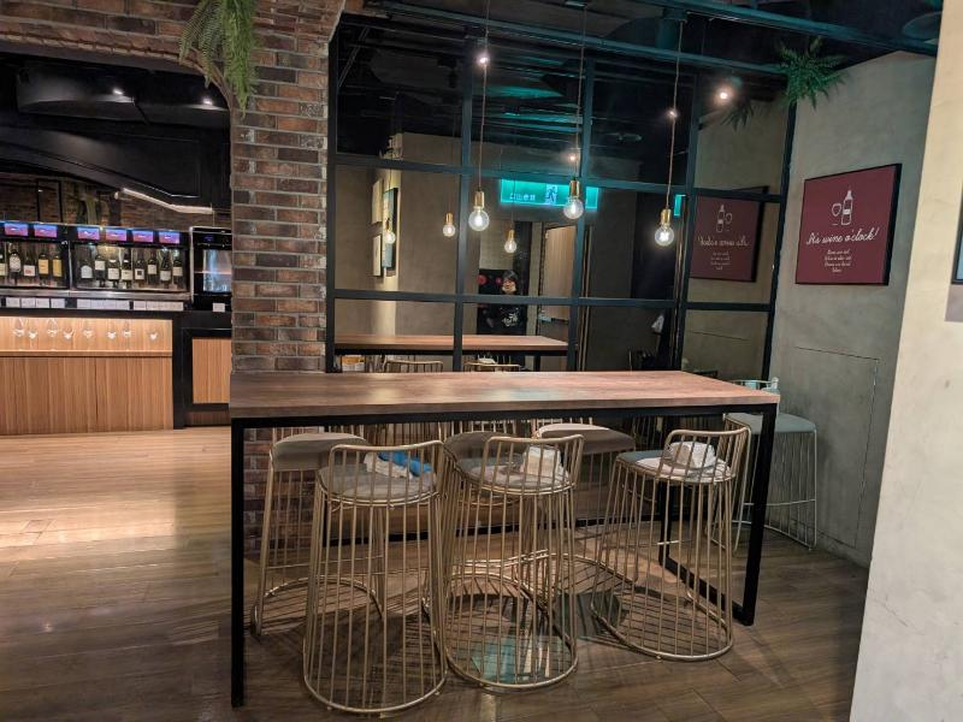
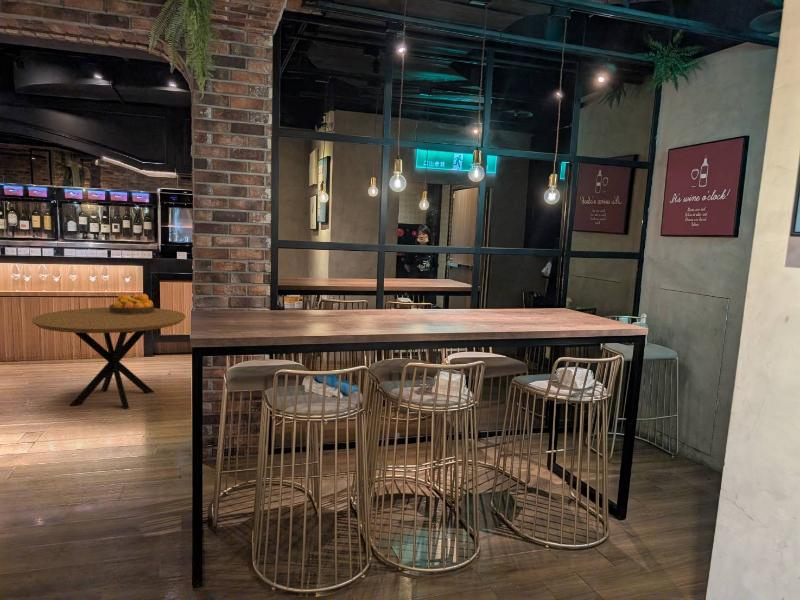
+ fruit bowl (131, 302)
+ dining table (113, 357)
